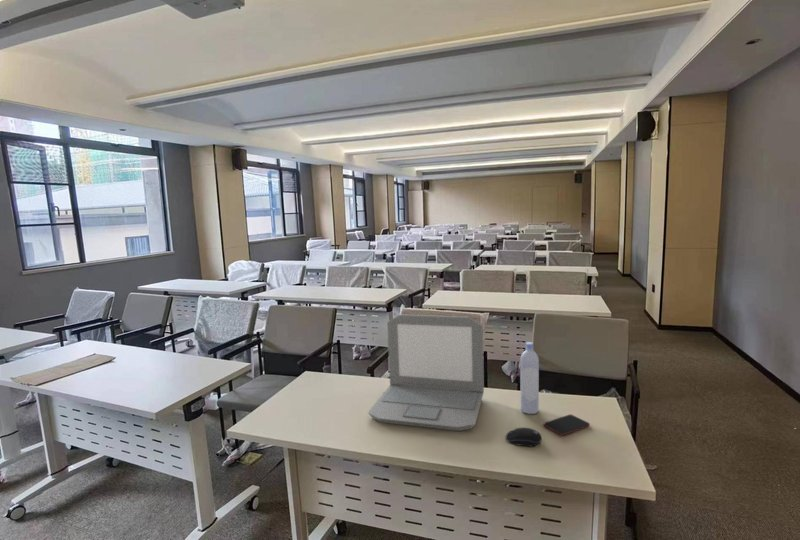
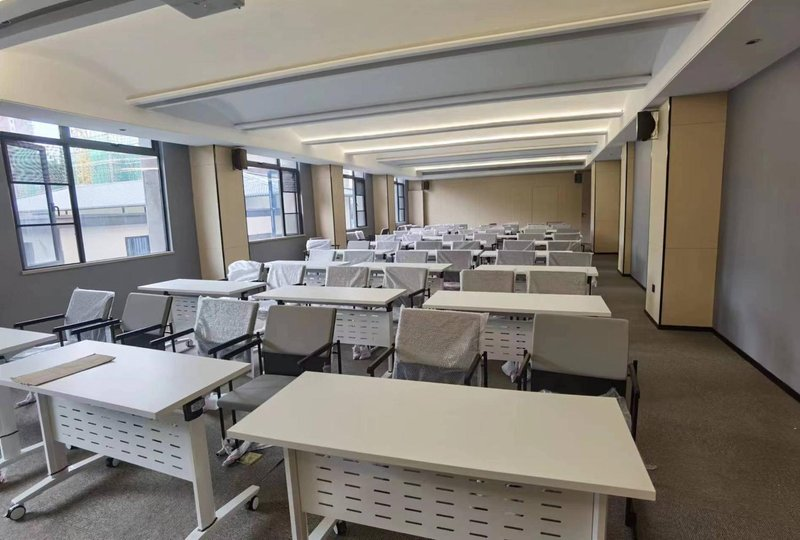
- laptop (426, 367)
- bottle (529, 377)
- smartphone (566, 424)
- computer mouse (523, 435)
